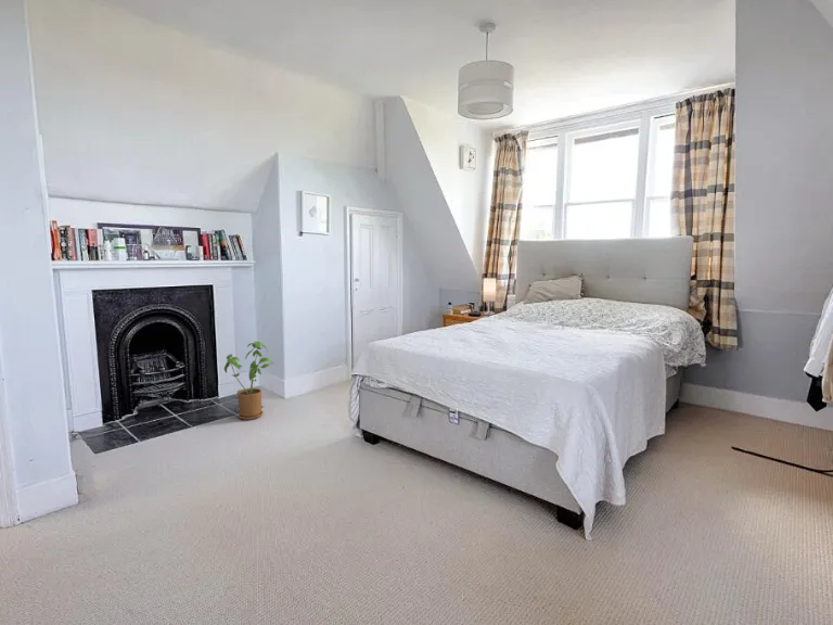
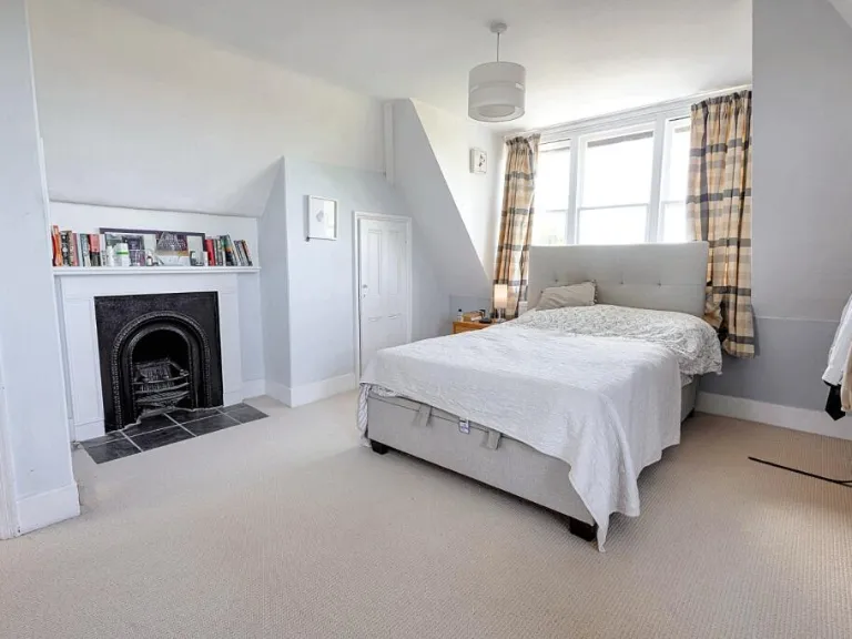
- house plant (252, 380)
